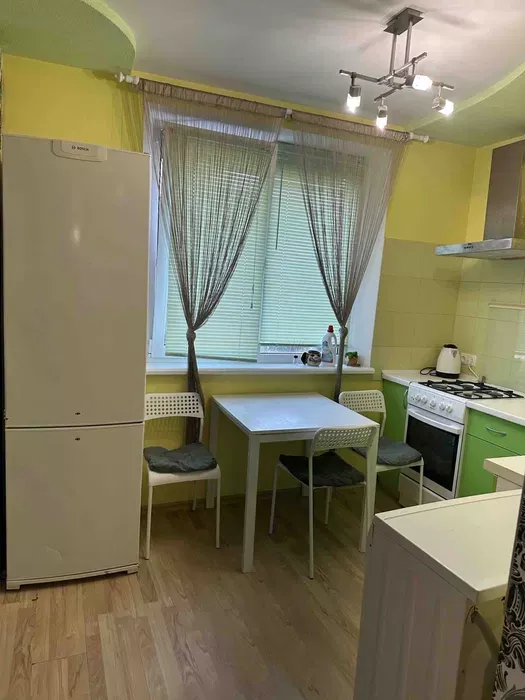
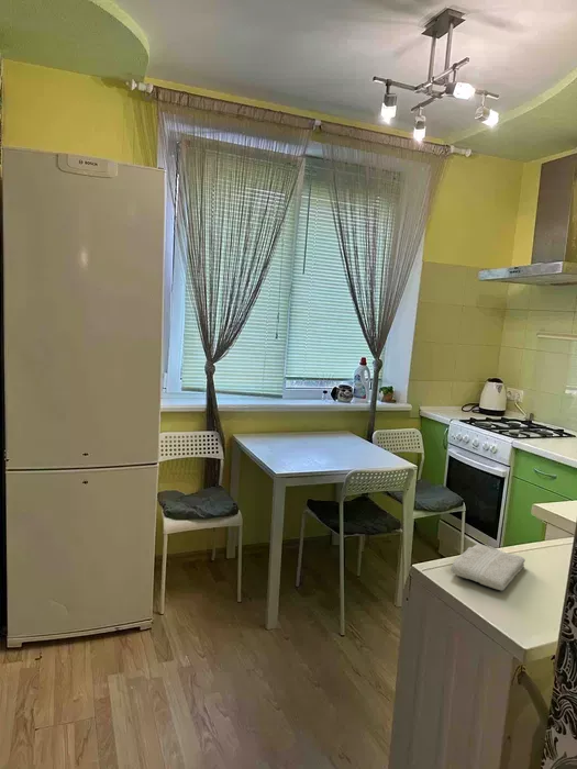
+ washcloth (489, 565)
